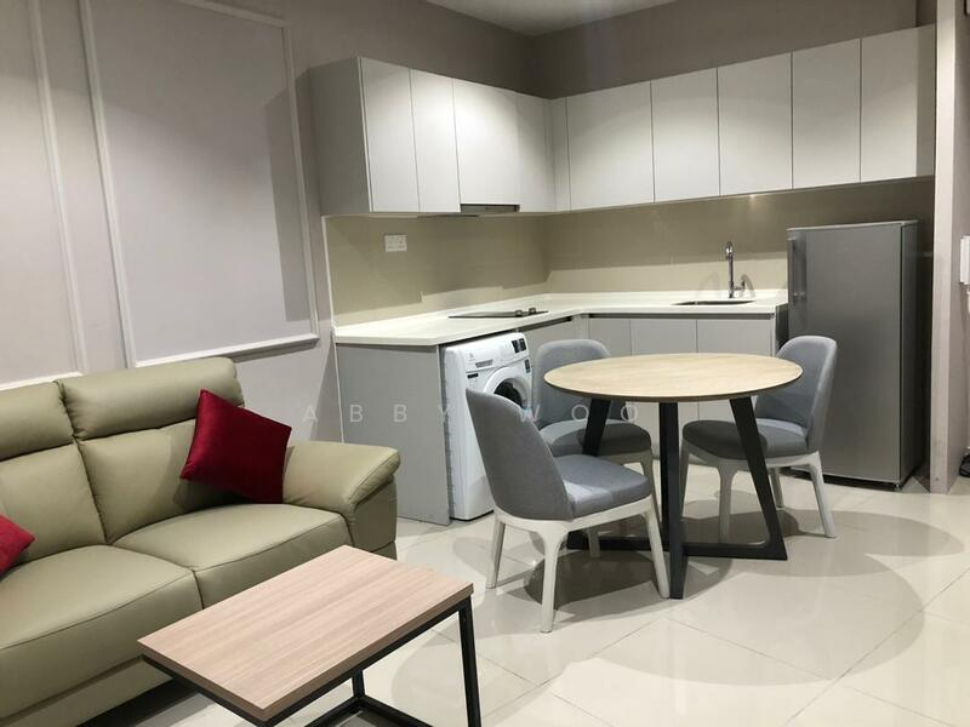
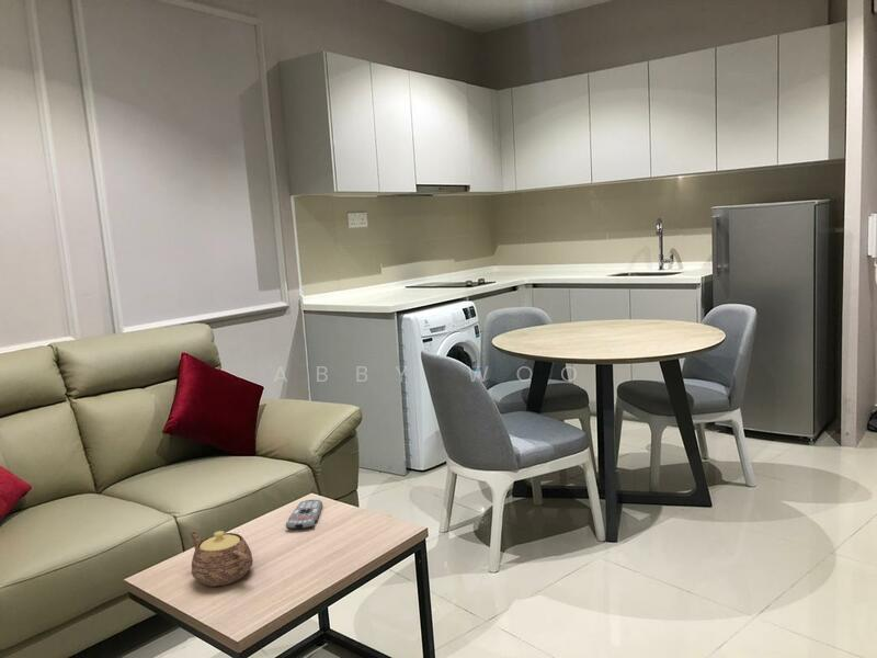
+ remote control (306, 513)
+ teapot (219, 554)
